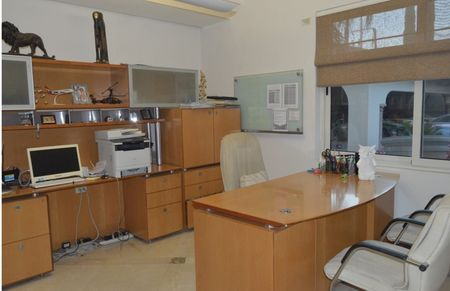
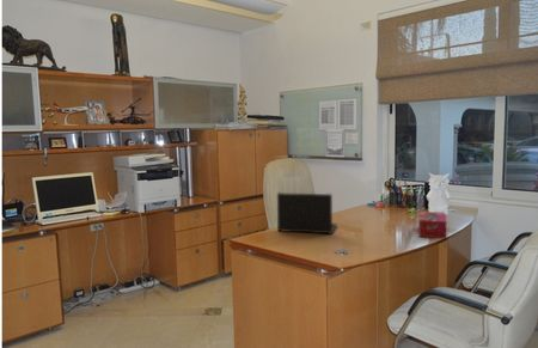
+ laptop (307, 209)
+ tissue box (432, 224)
